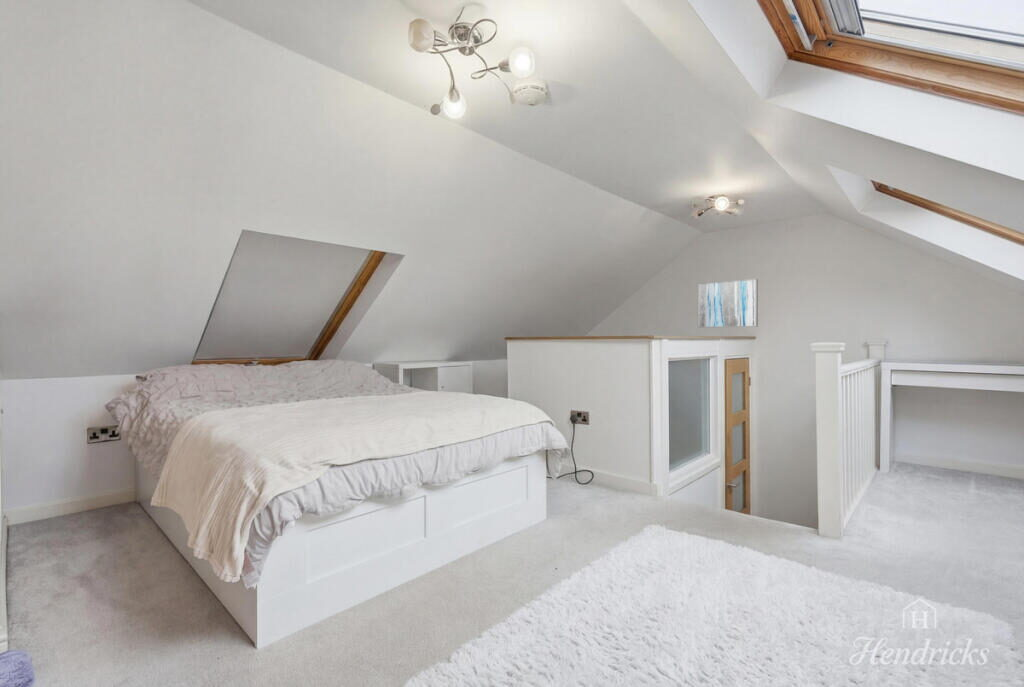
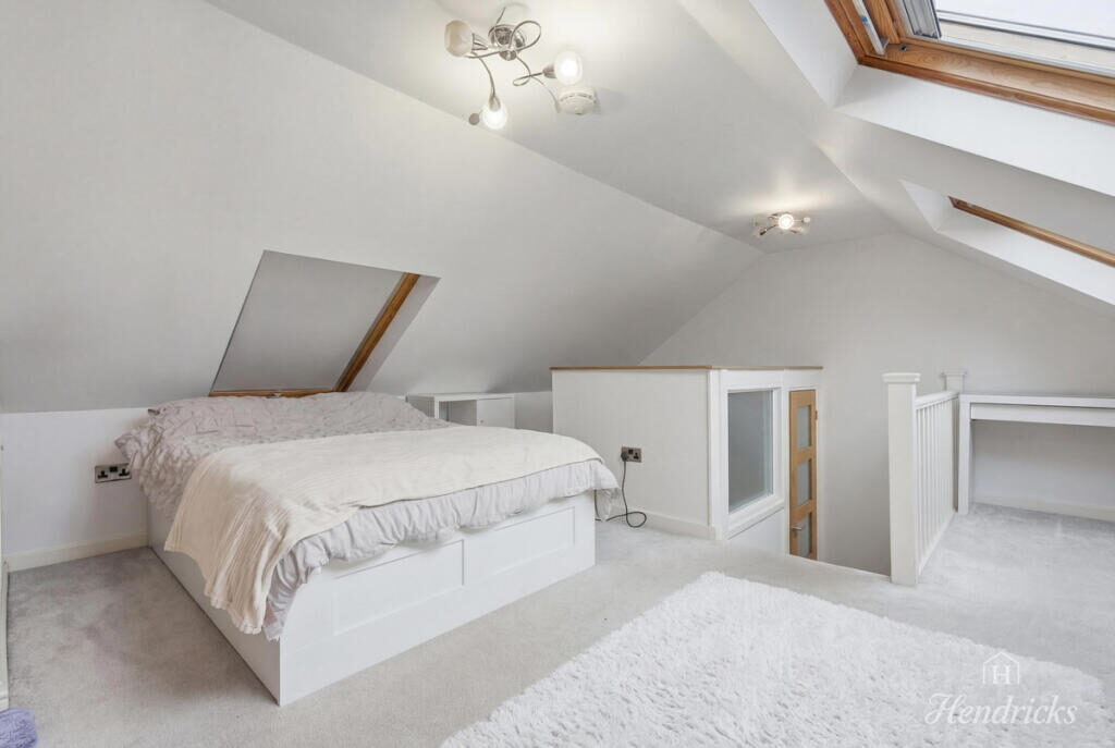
- wall art (726, 304)
